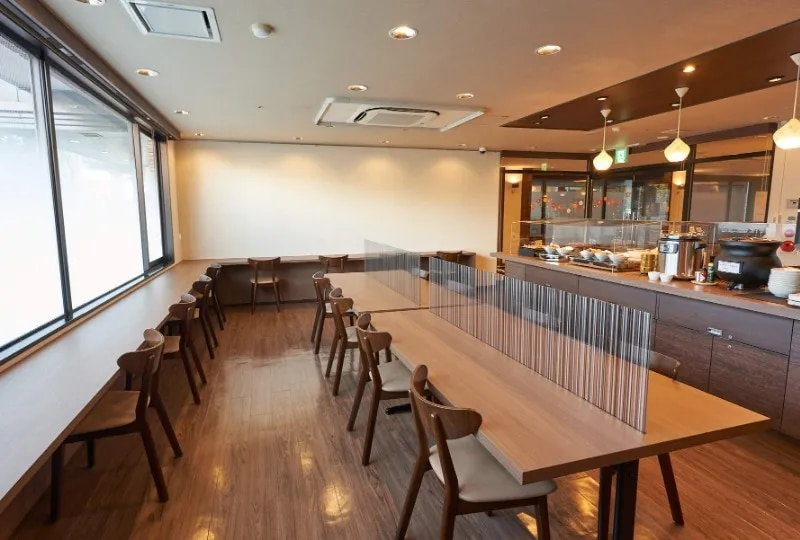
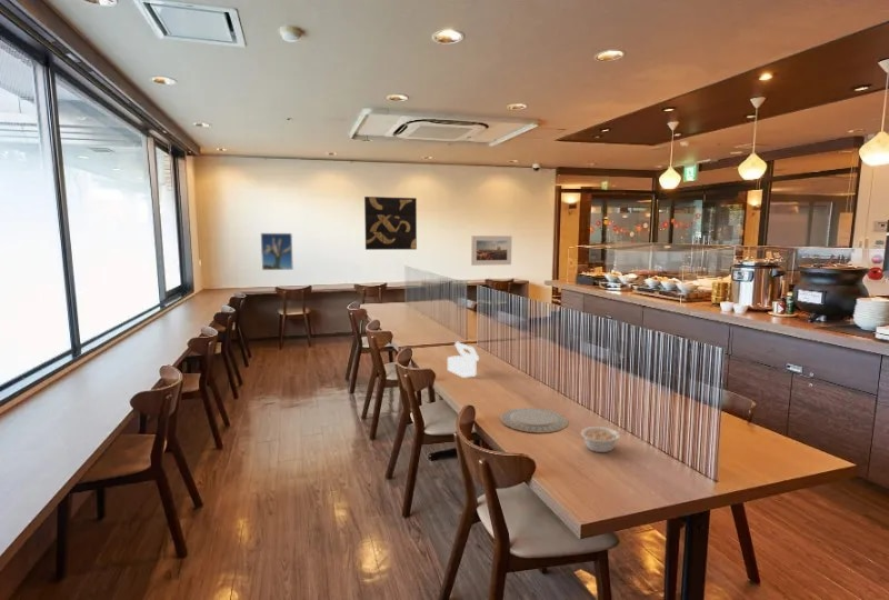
+ wall art (390, 223)
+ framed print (491, 250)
+ legume (600, 438)
+ chinaware (533, 418)
+ box (462, 358)
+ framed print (277, 251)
